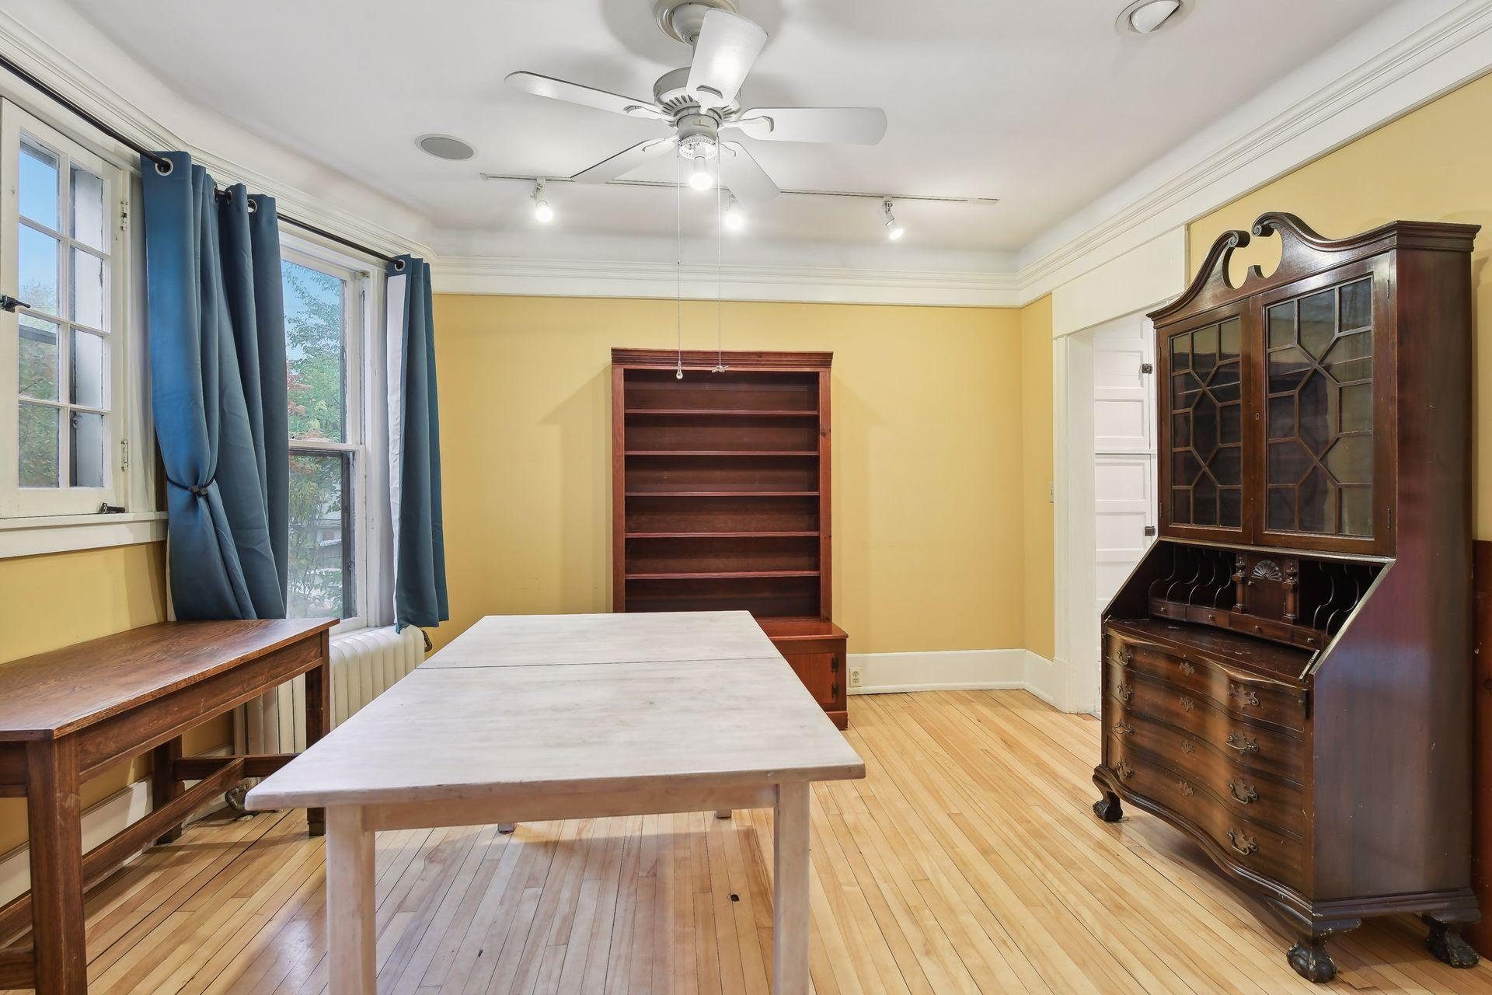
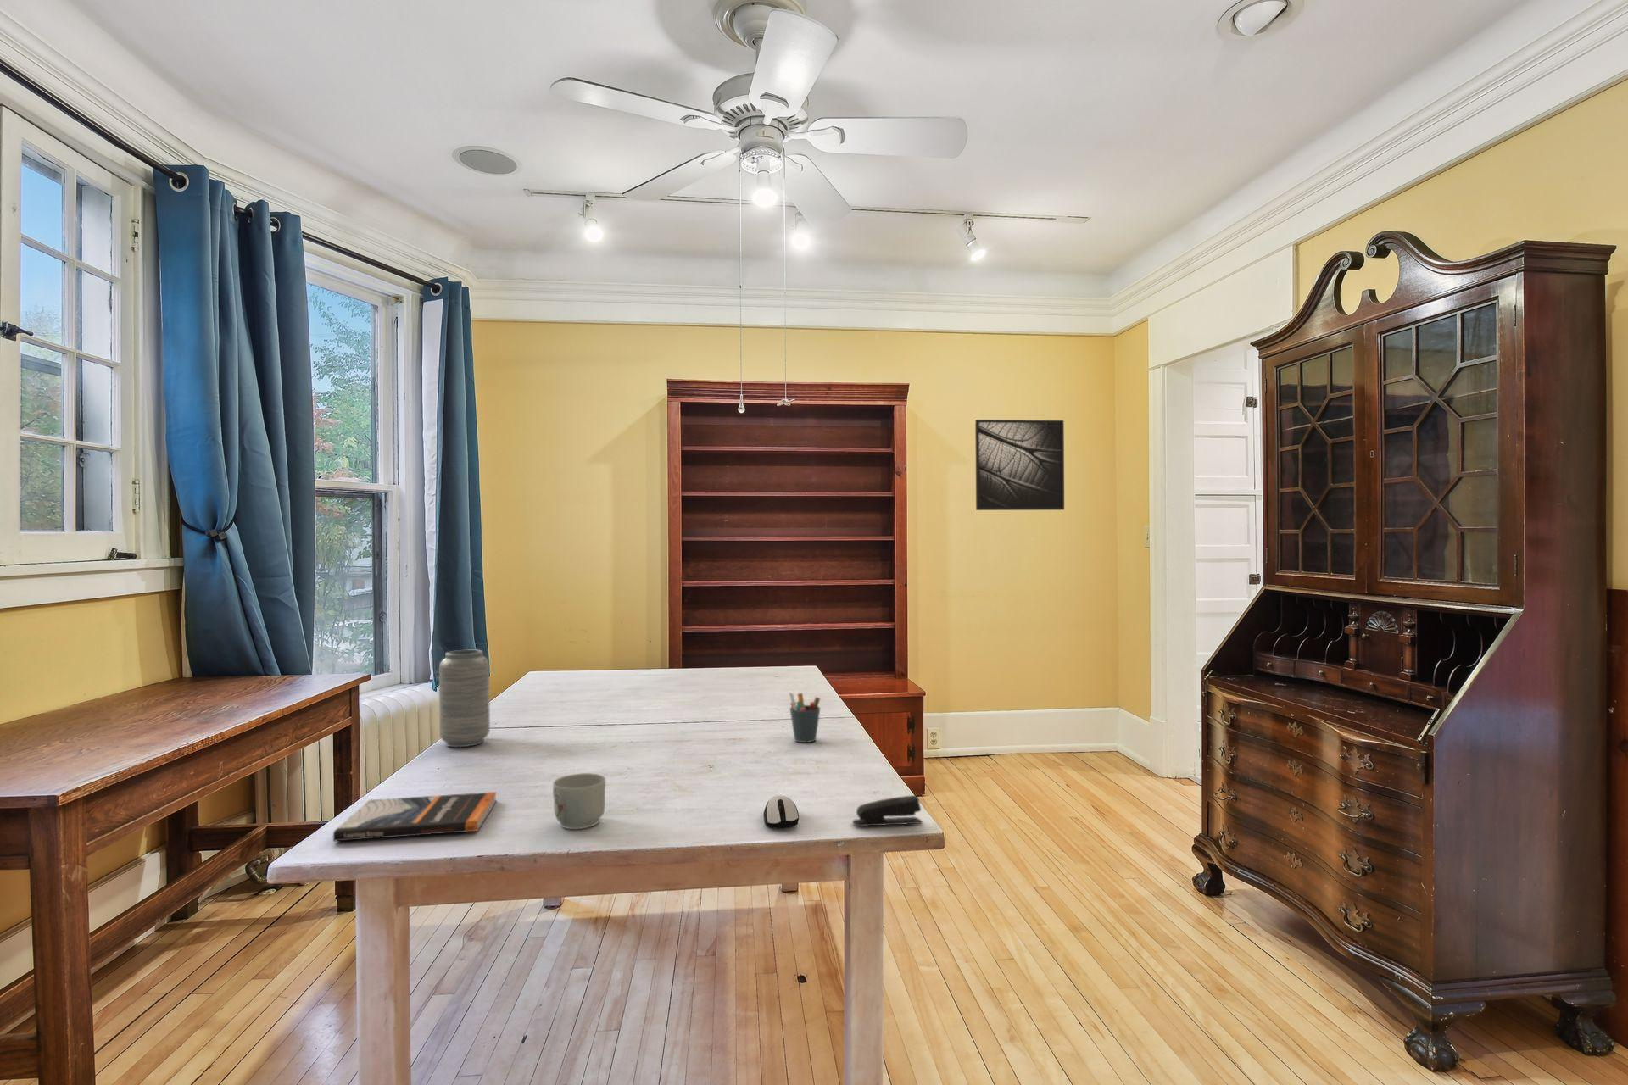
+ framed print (1020, 465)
+ pen holder (804, 714)
+ mug (575, 800)
+ stapler (887, 809)
+ vase (465, 696)
+ book (420, 815)
+ computer mouse (780, 809)
